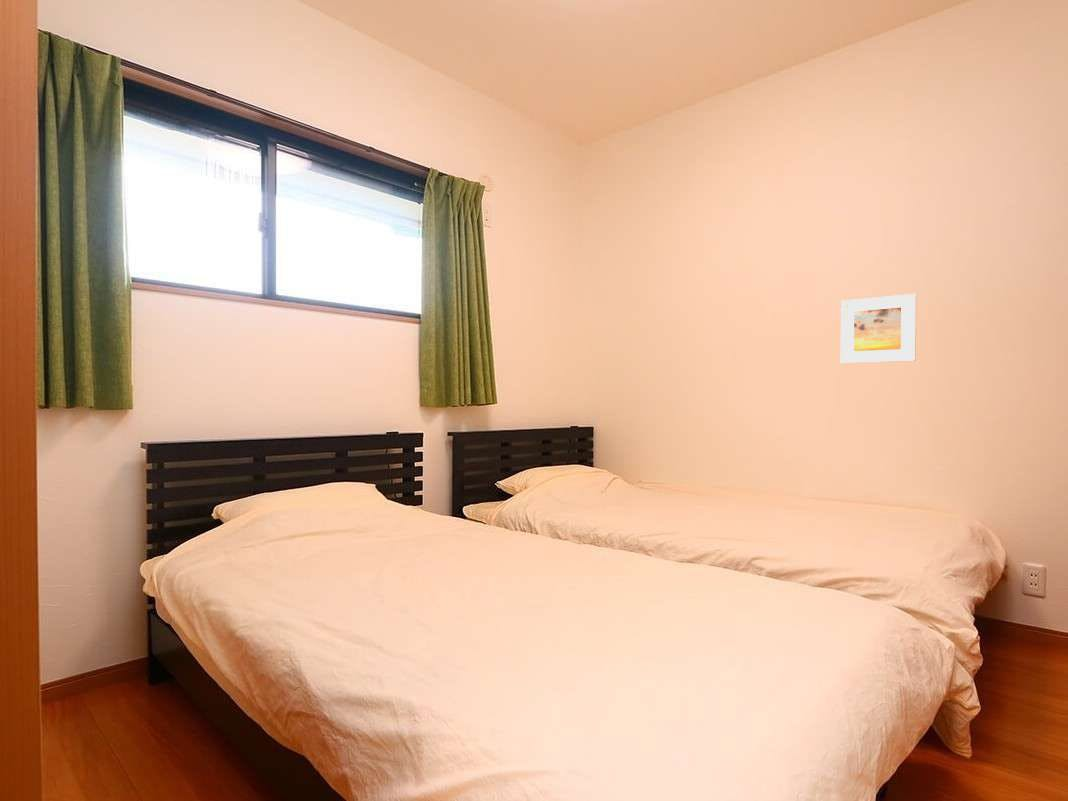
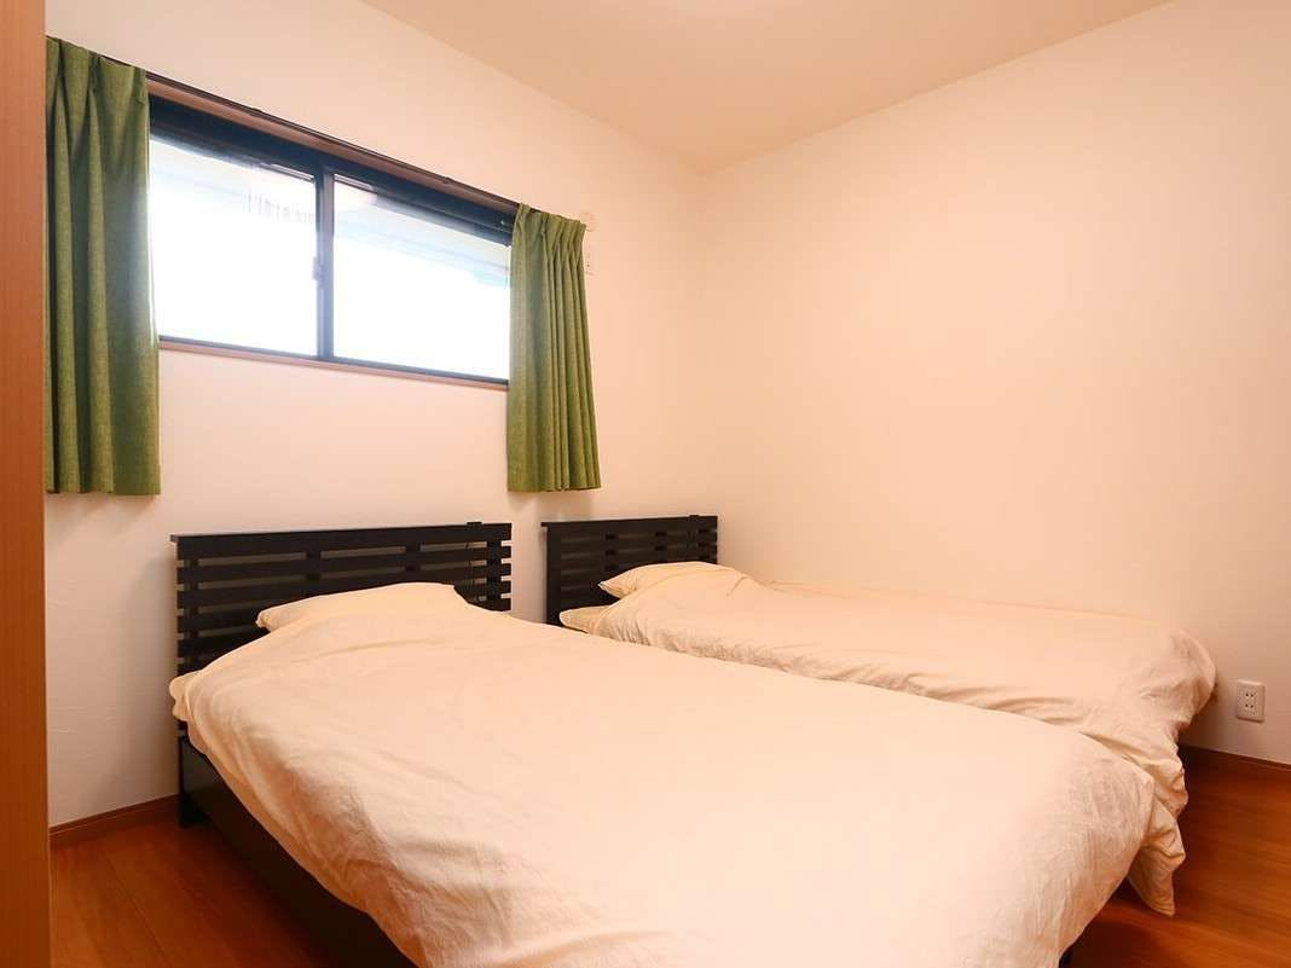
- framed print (877, 329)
